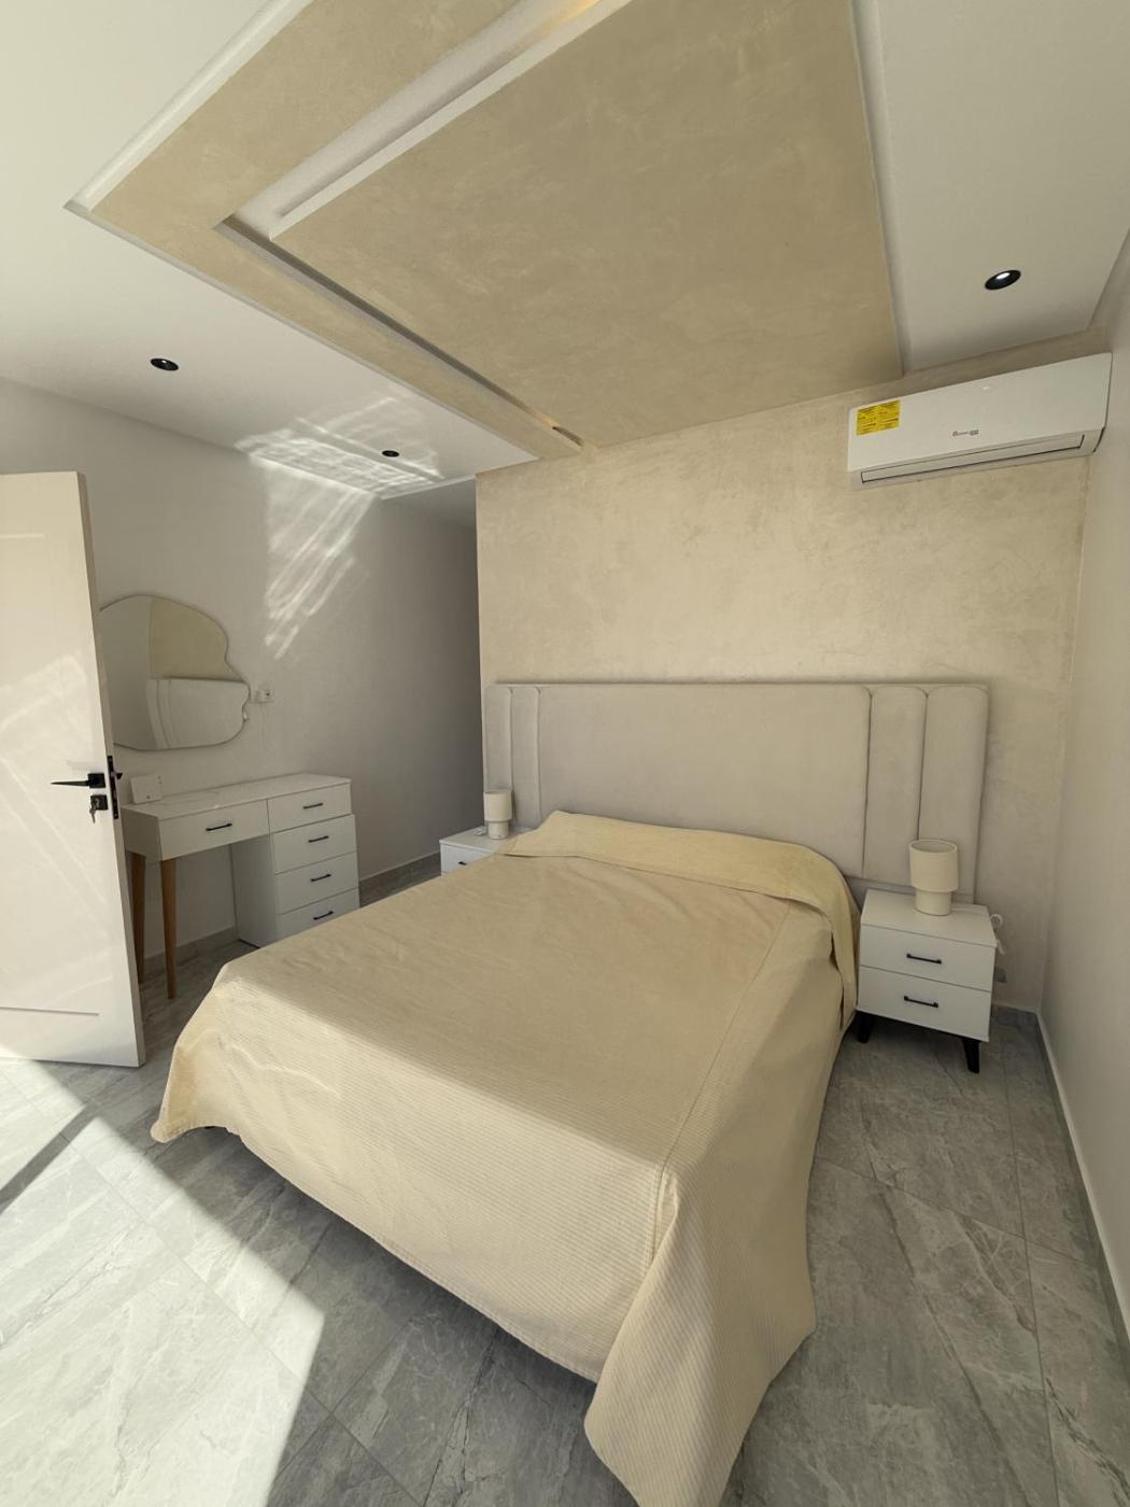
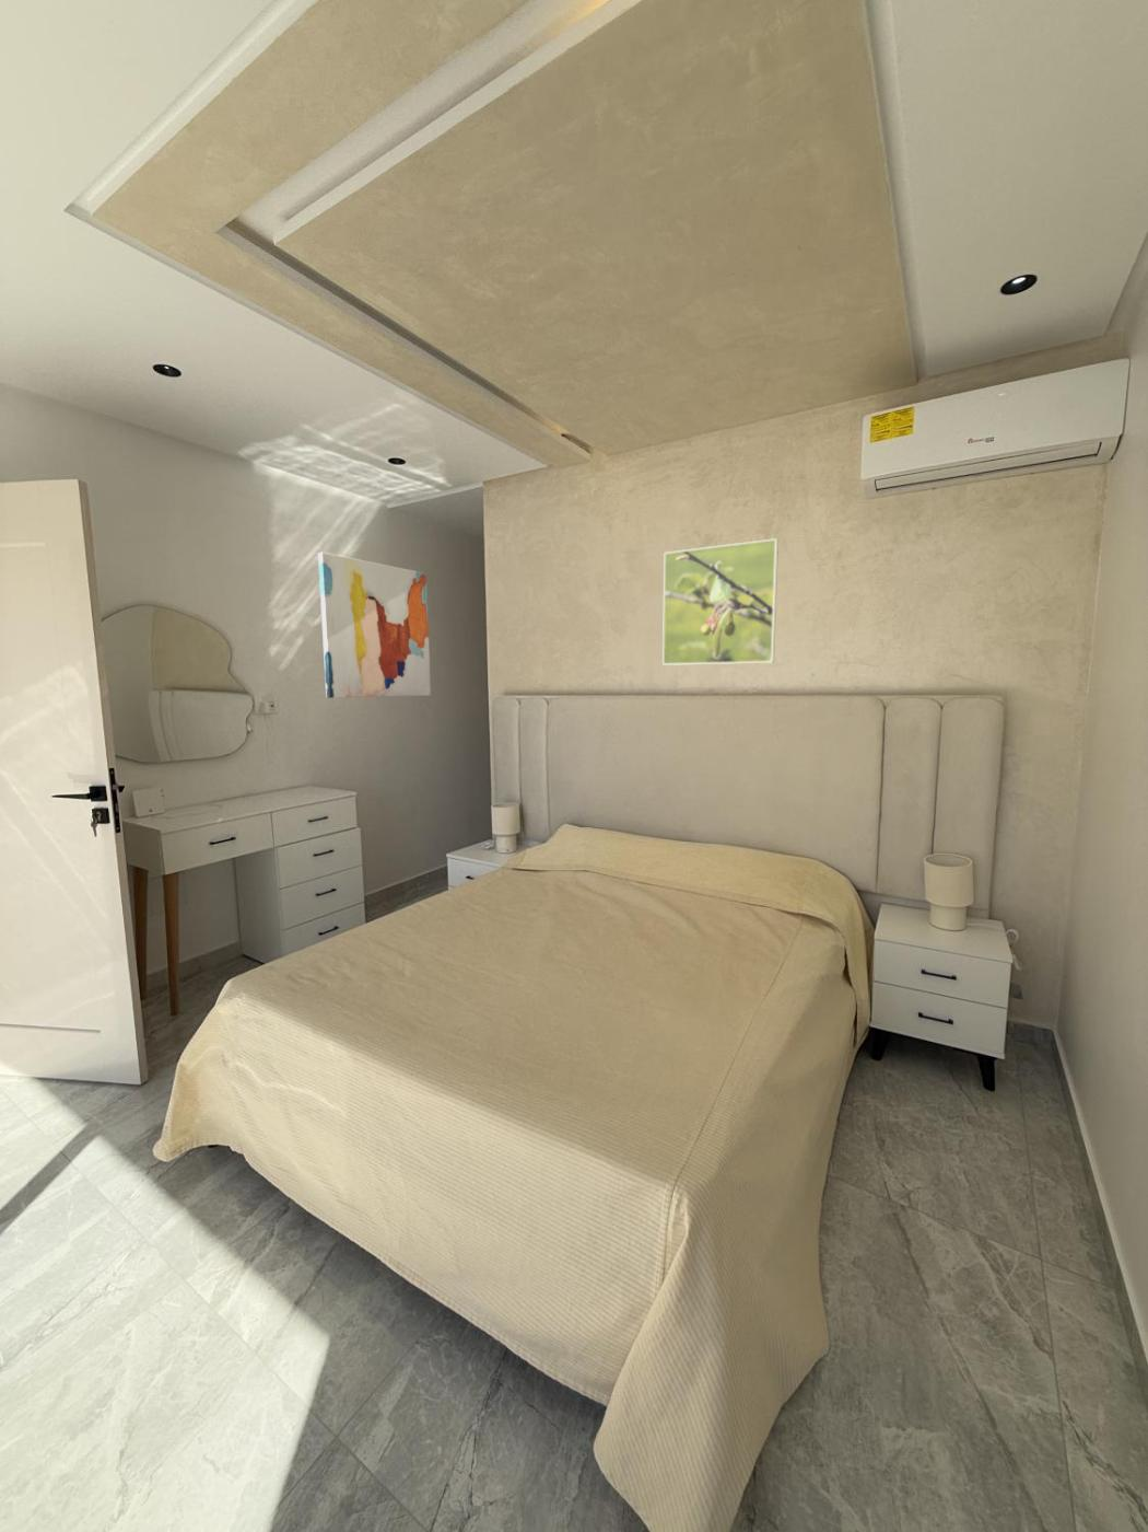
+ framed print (718, 606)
+ wall art (380, 631)
